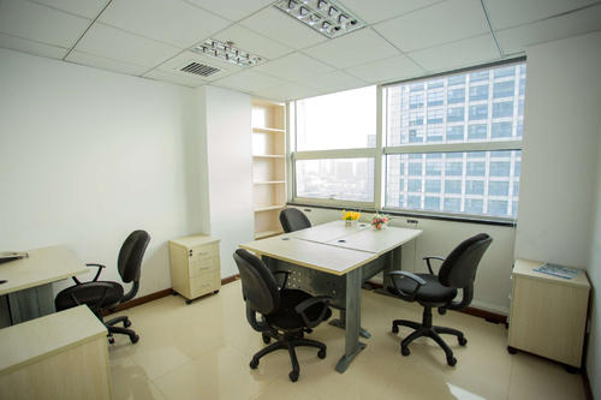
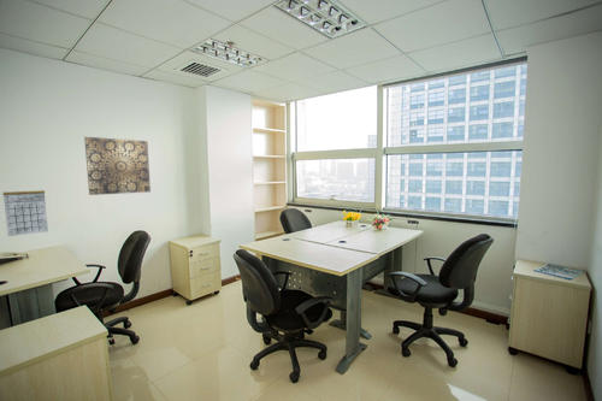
+ calendar (25, 207)
+ wall art (119, 166)
